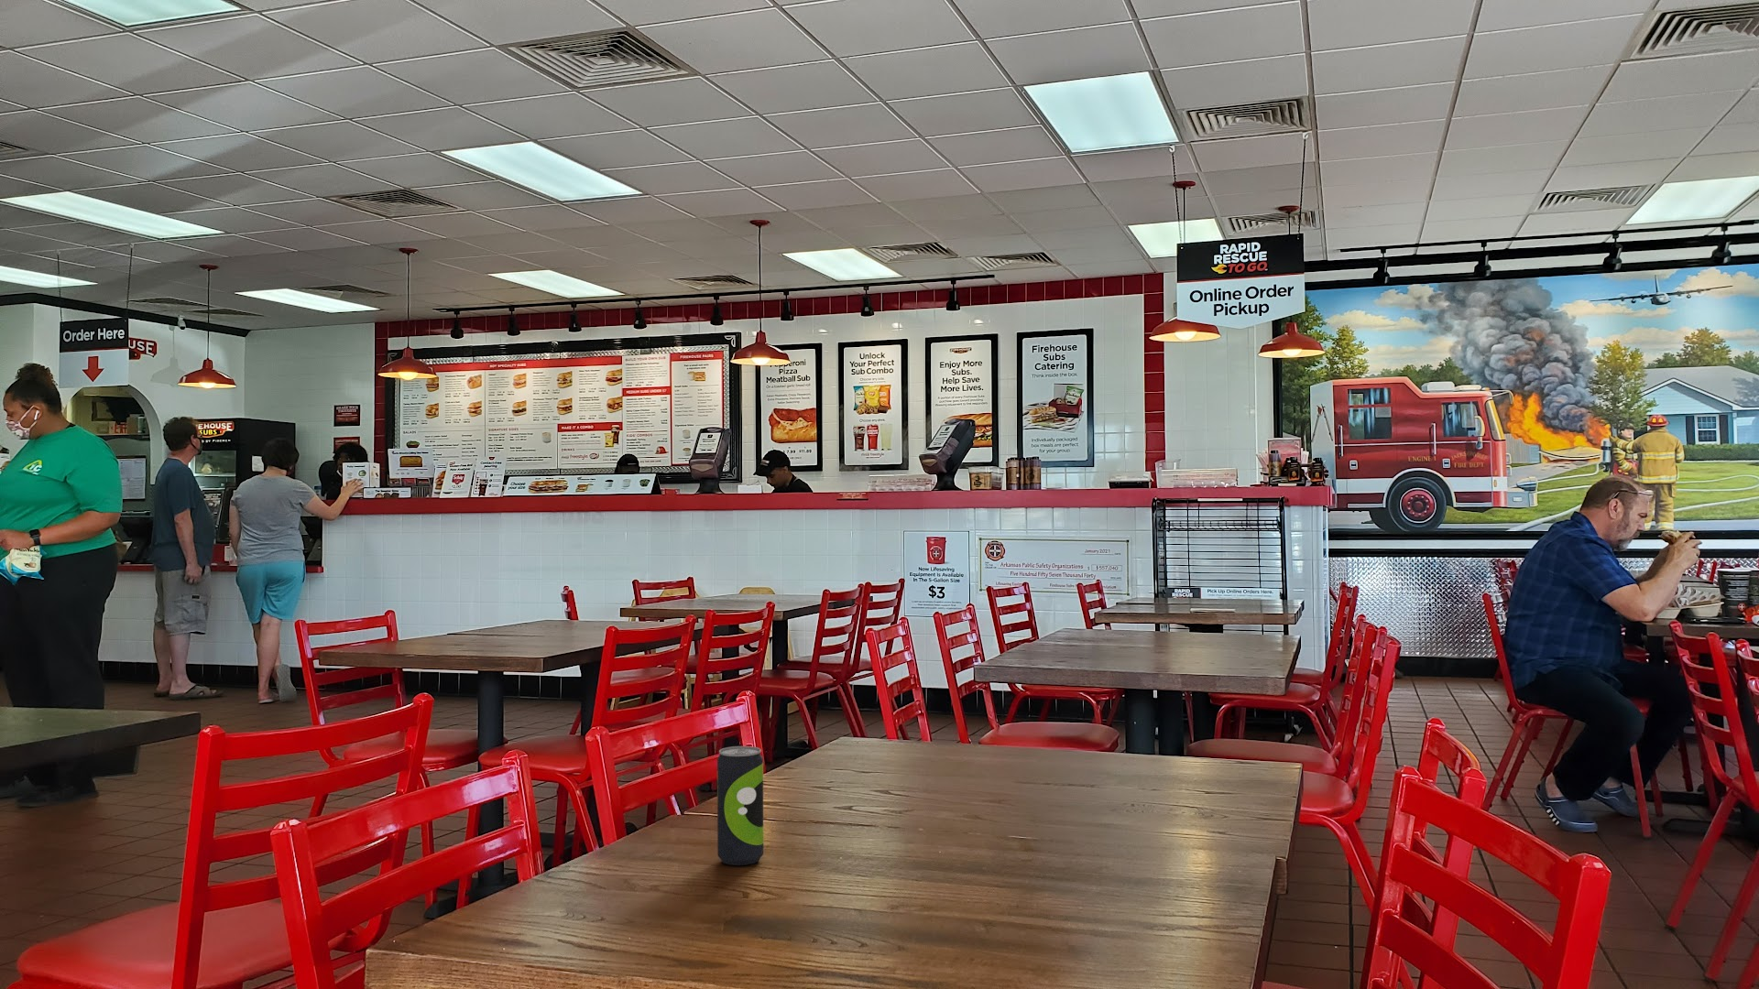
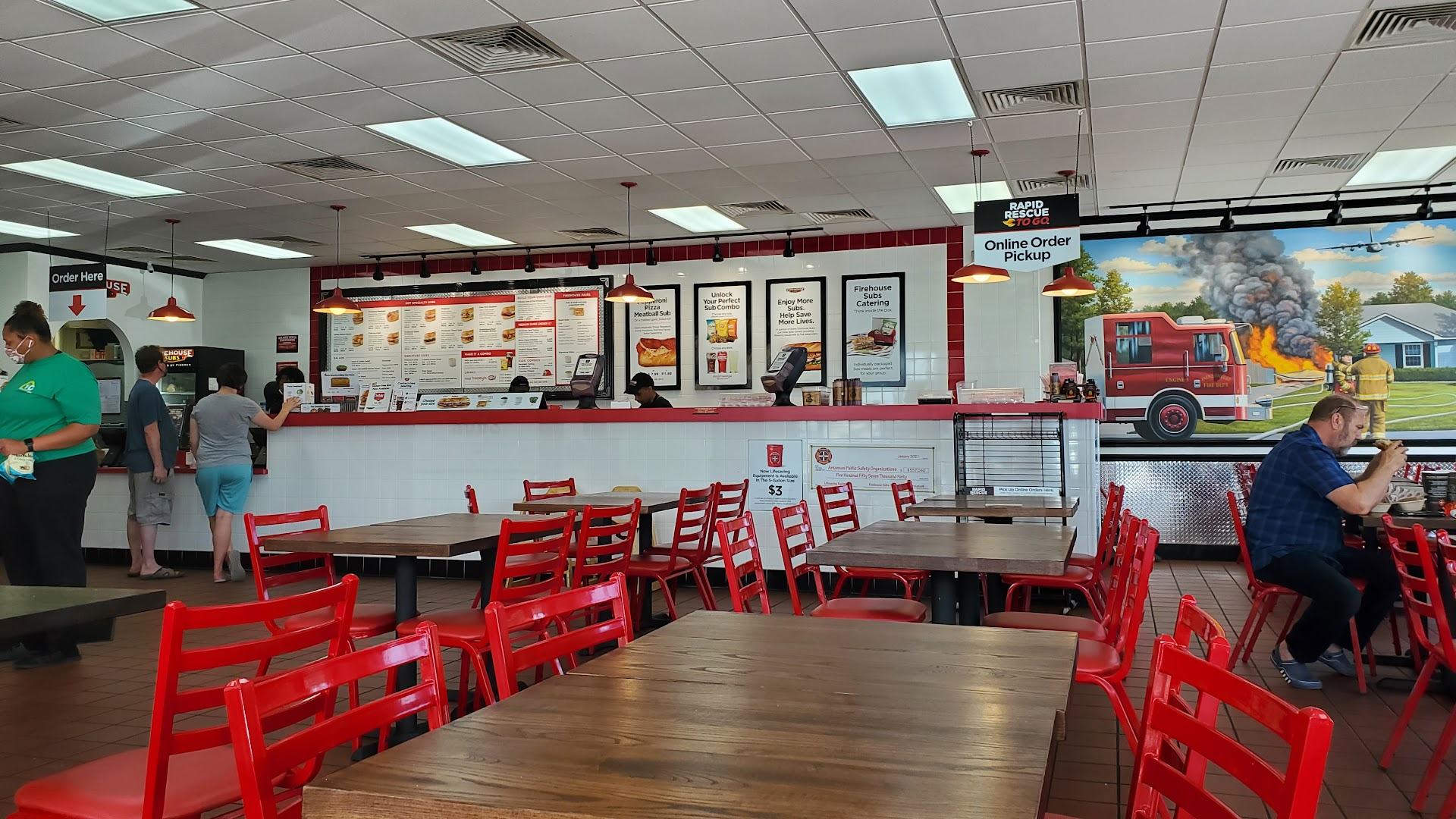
- beverage can (741, 805)
